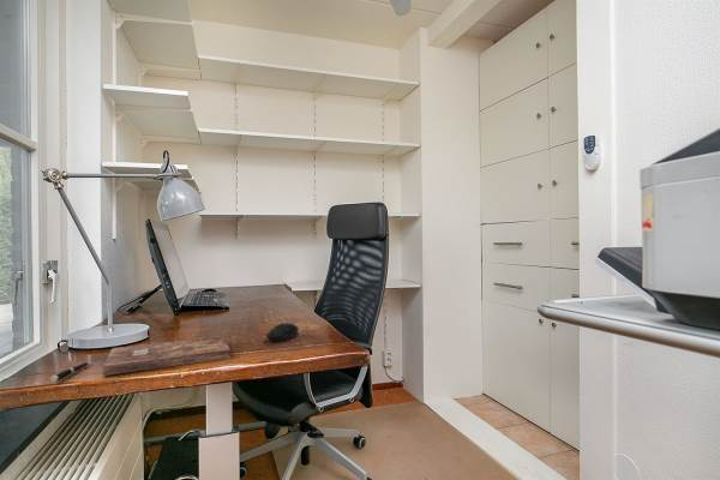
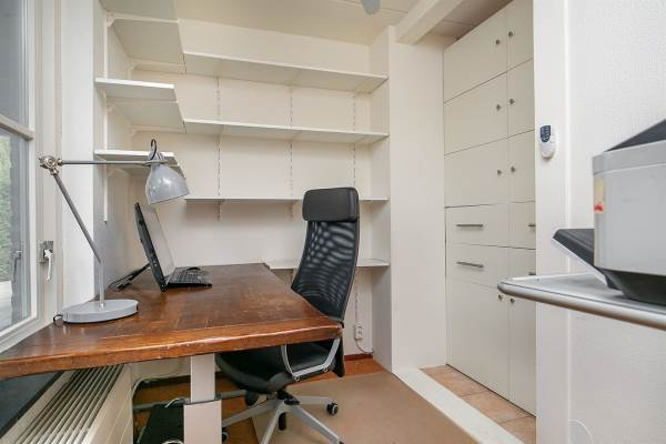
- pen (73, 368)
- bible (173, 352)
- computer mouse (281, 331)
